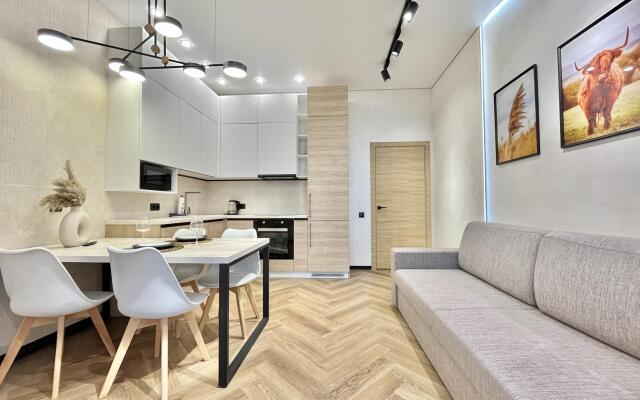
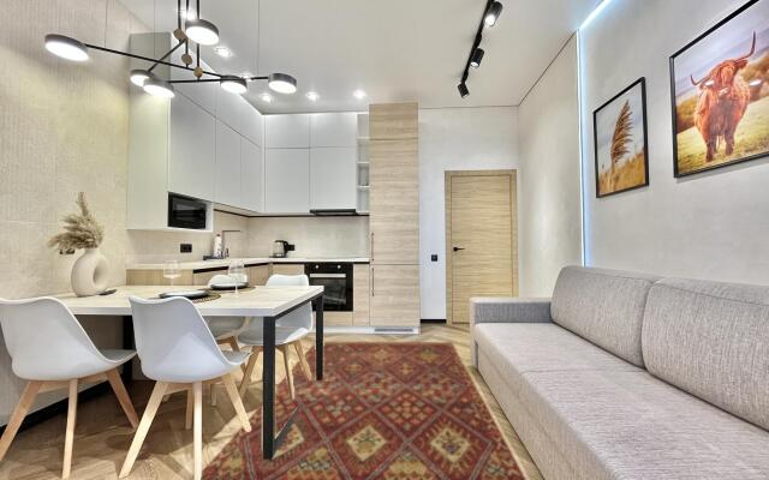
+ rug (375, 384)
